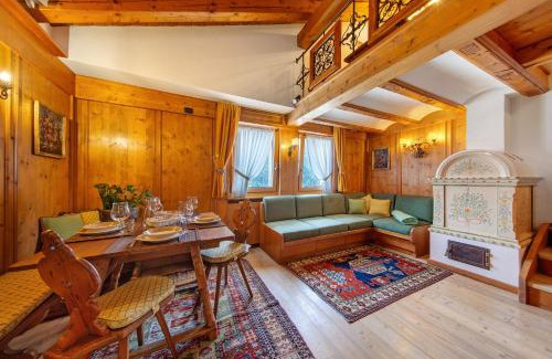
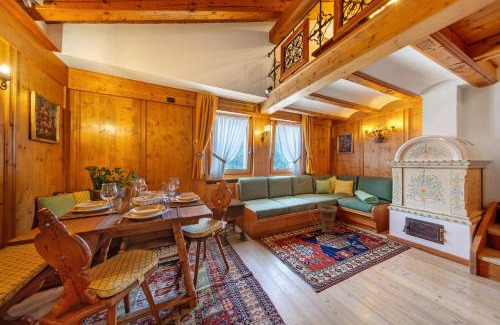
+ basket (321, 217)
+ side table (230, 217)
